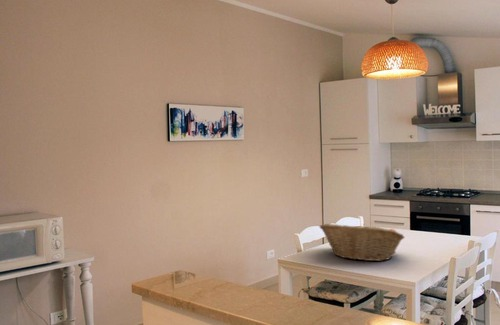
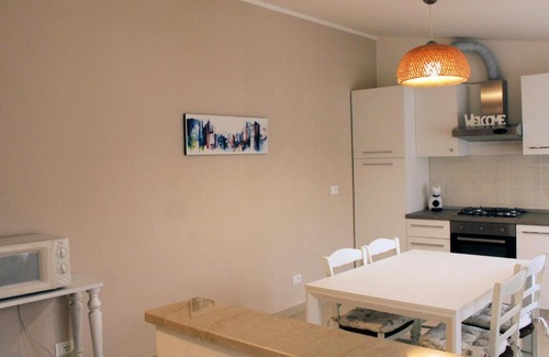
- fruit basket (360, 238)
